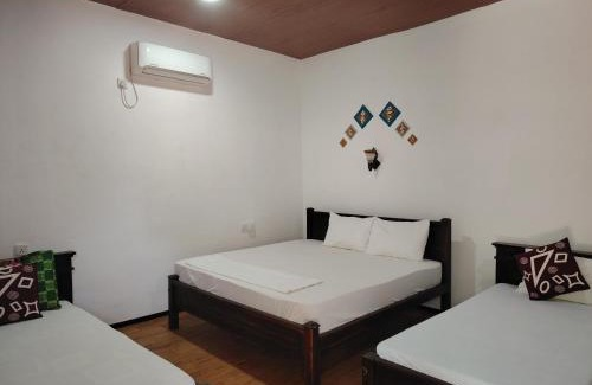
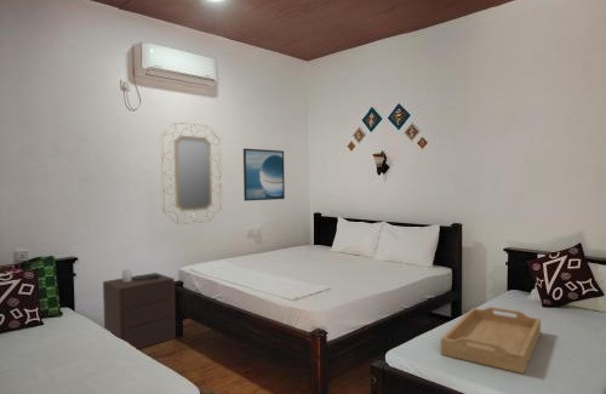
+ home mirror (194, 173)
+ serving tray (493, 332)
+ nightstand (139, 304)
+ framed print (264, 175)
